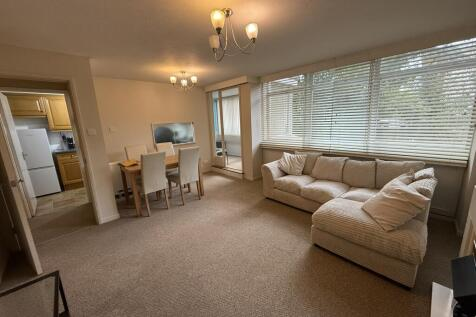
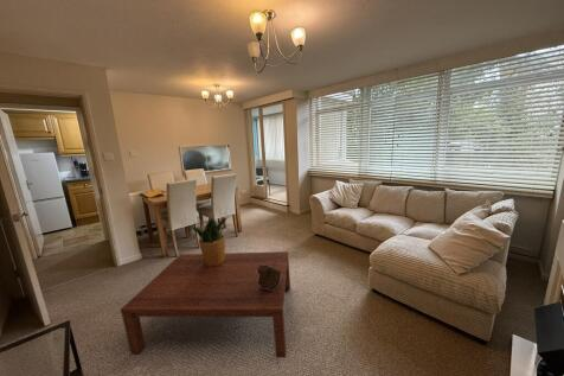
+ coffee table (222, 294)
+ potted plant (211, 240)
+ architectural model (270, 273)
